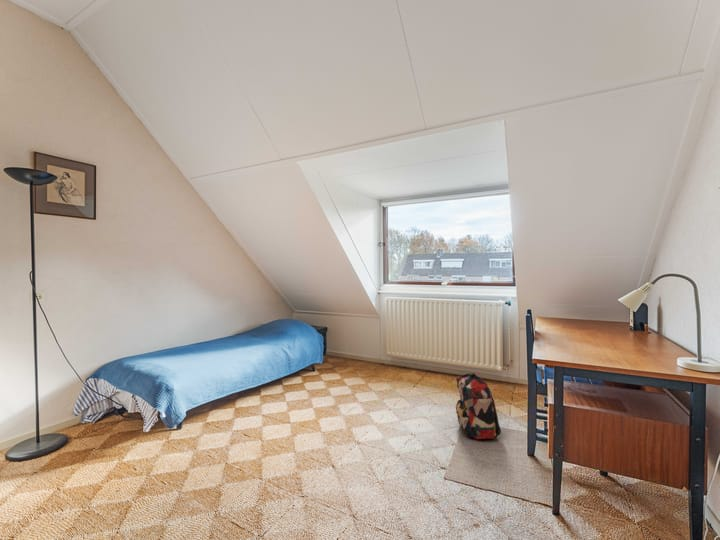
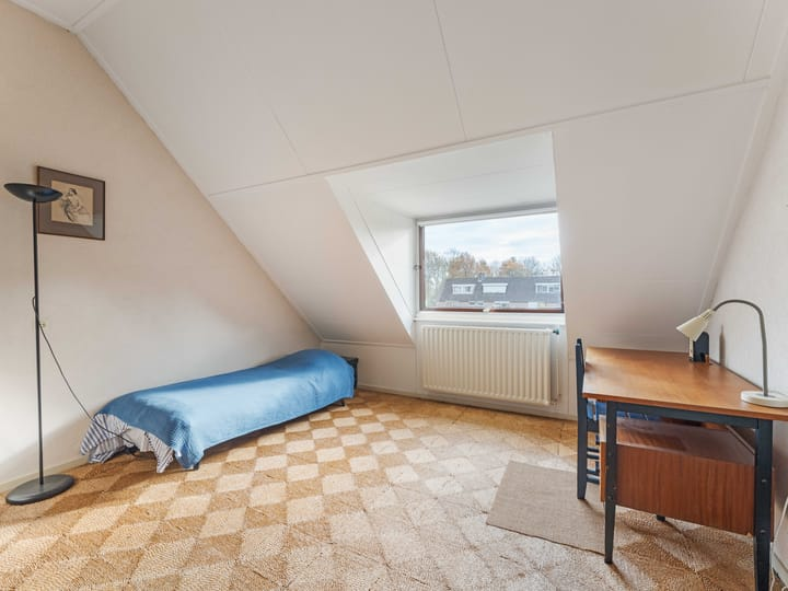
- backpack (476, 401)
